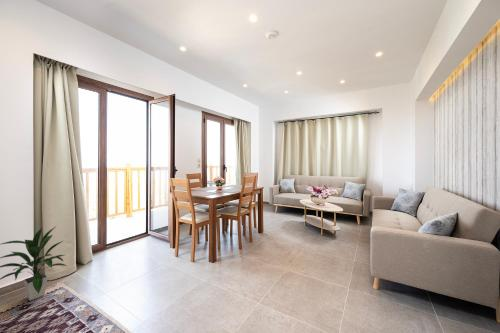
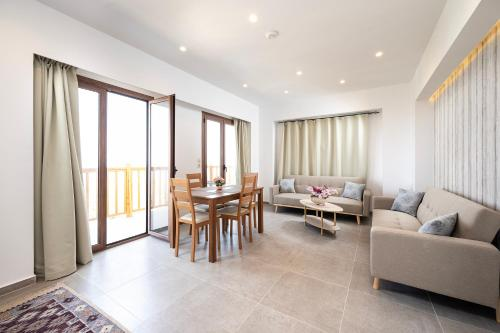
- indoor plant (34, 263)
